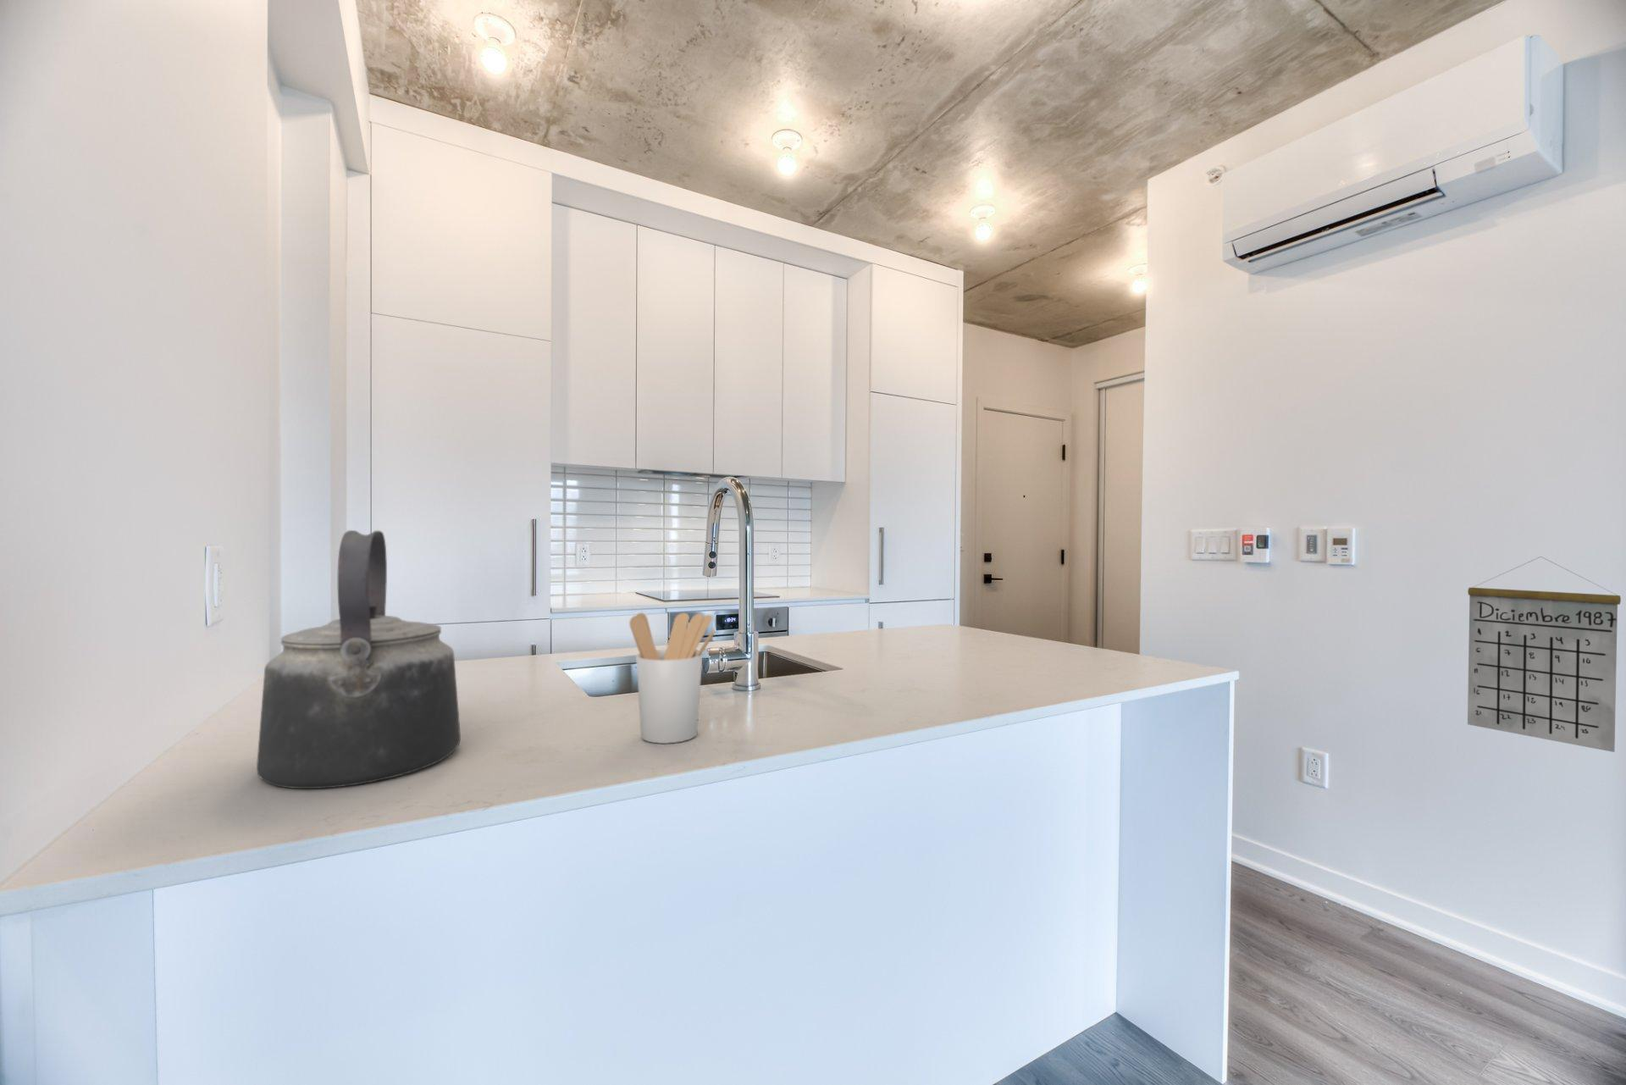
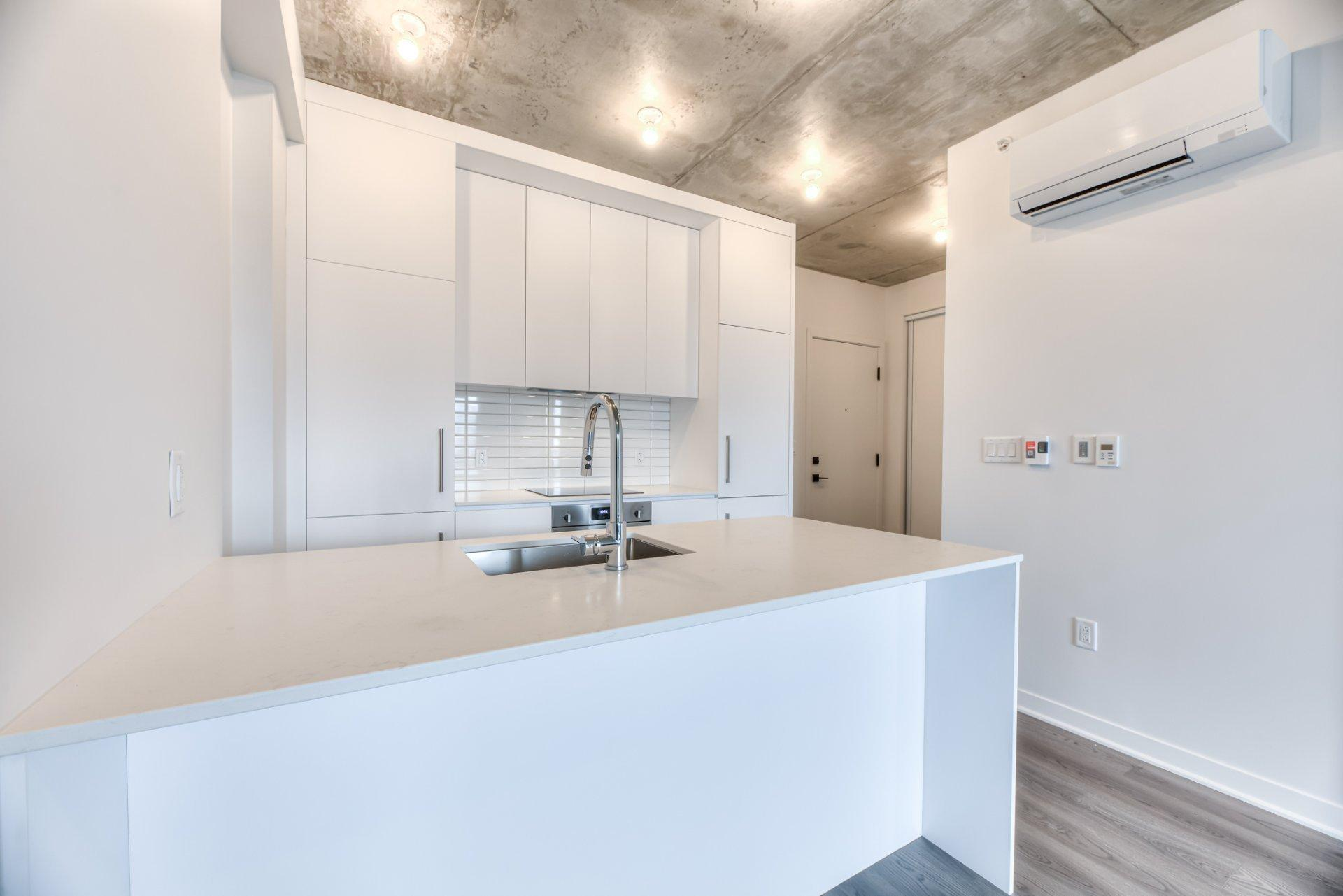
- utensil holder (677, 671)
- kettle (368, 642)
- calendar (1538, 647)
